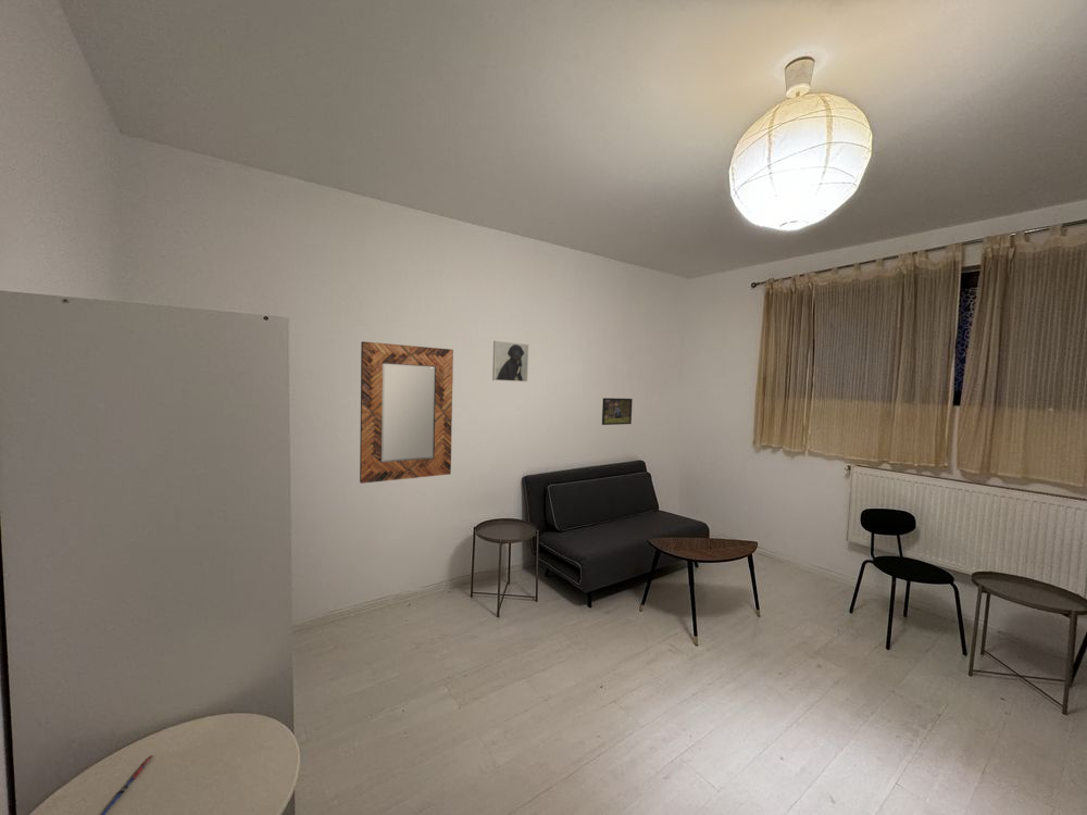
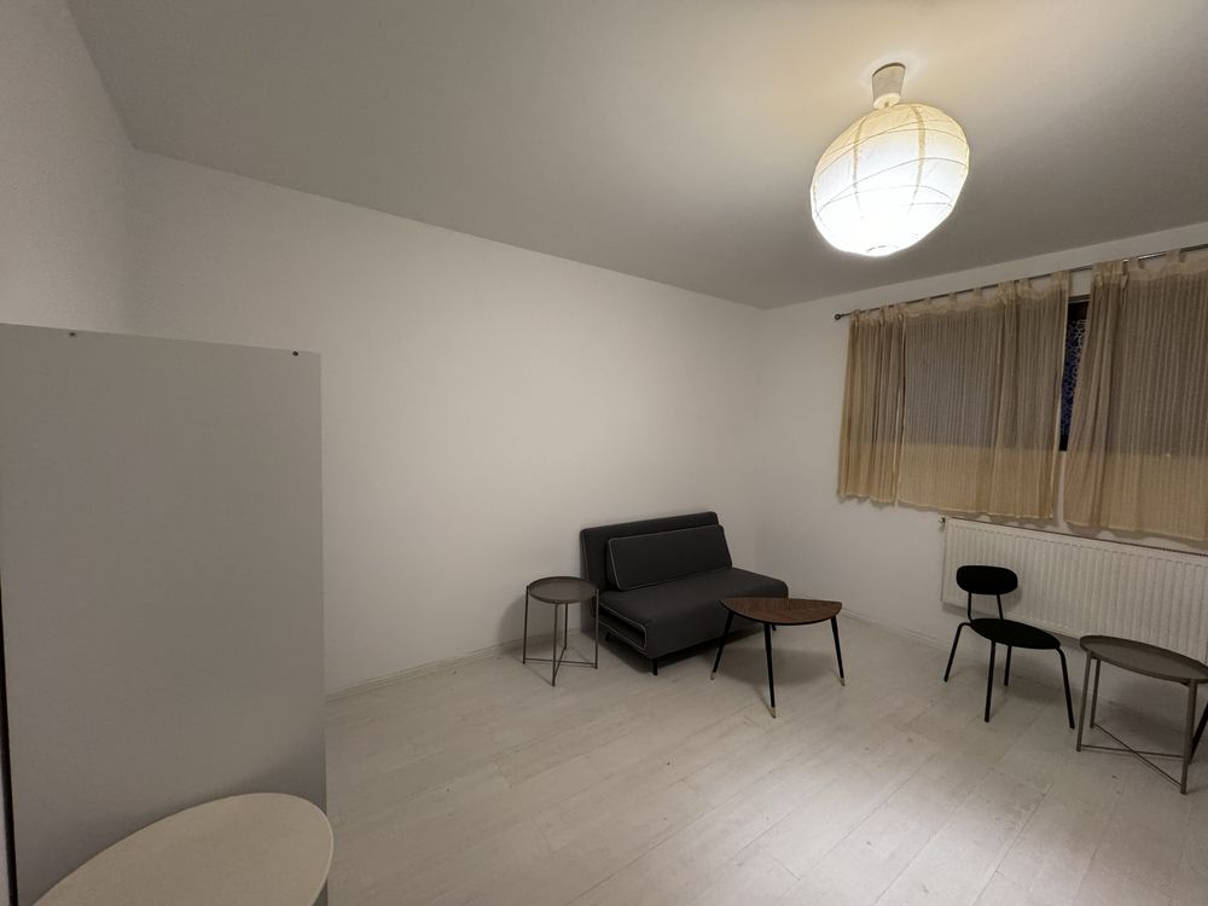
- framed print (617, 411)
- pen (124, 788)
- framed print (511, 362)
- home mirror (409, 412)
